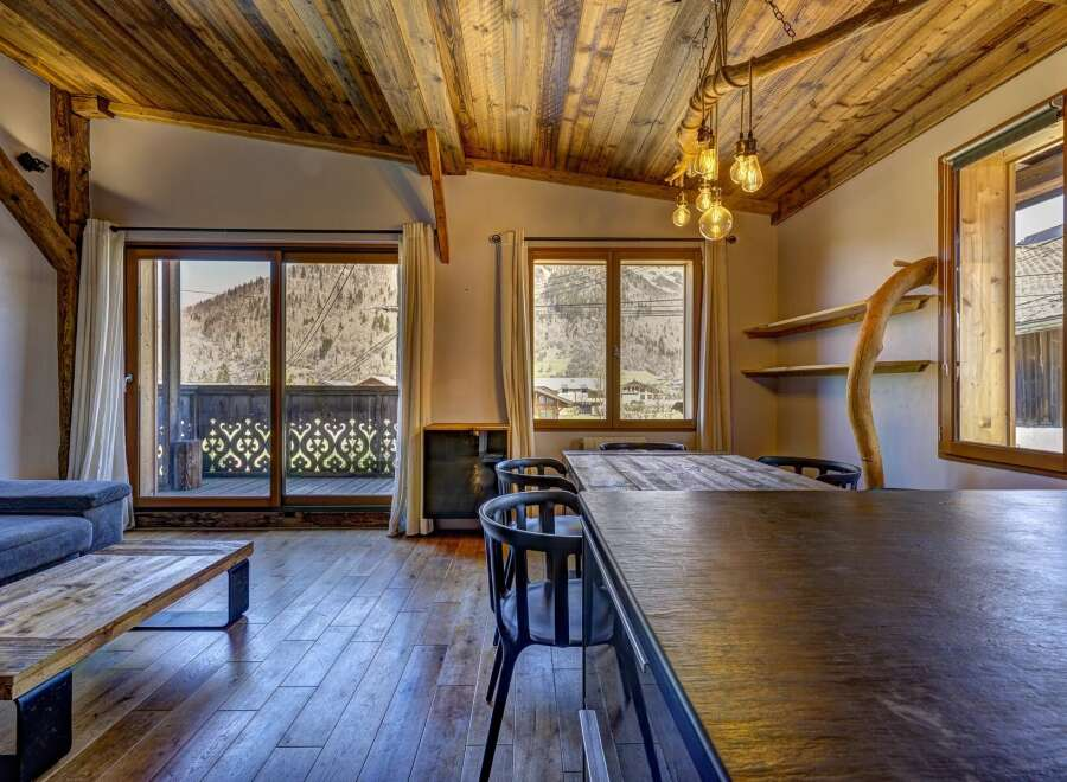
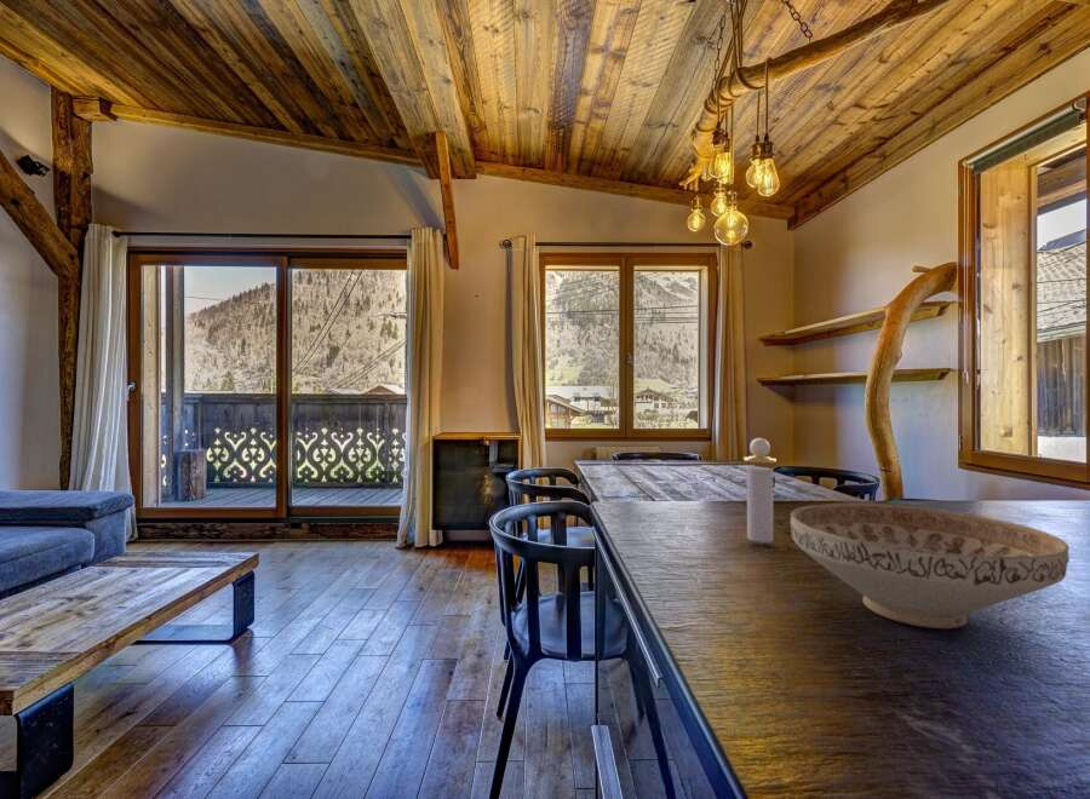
+ perfume bottle (759, 490)
+ decorative bowl (911, 567)
